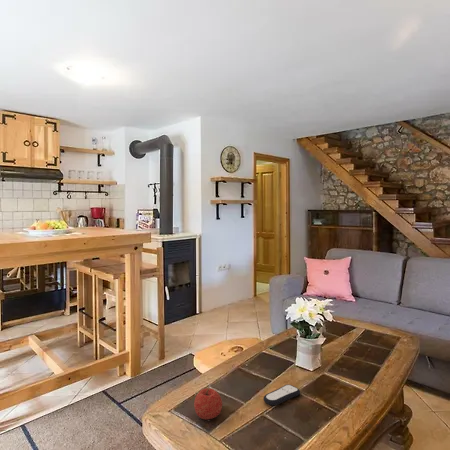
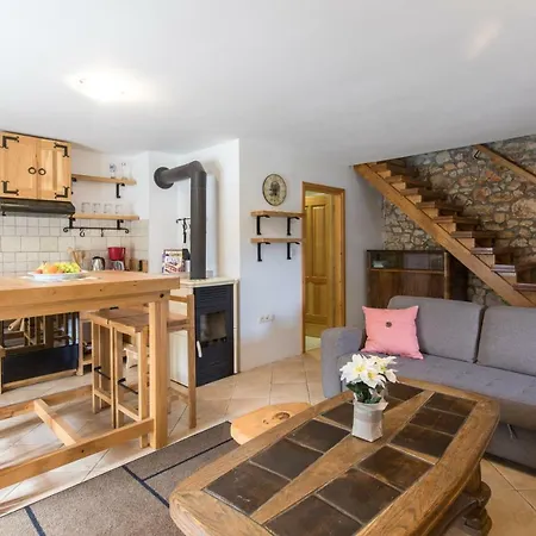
- remote control (281, 394)
- fruit (208, 401)
